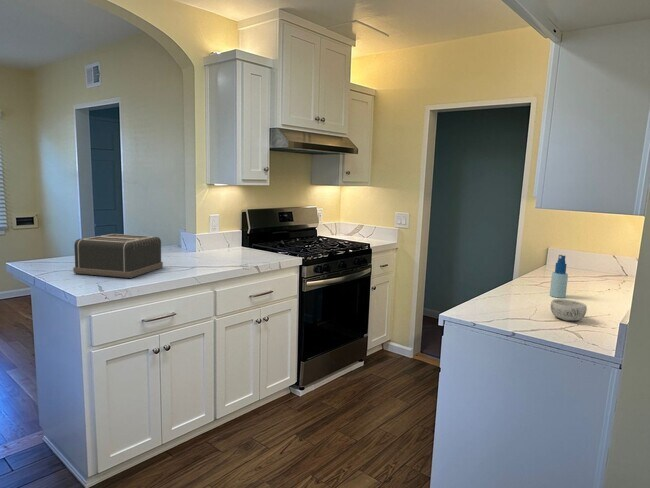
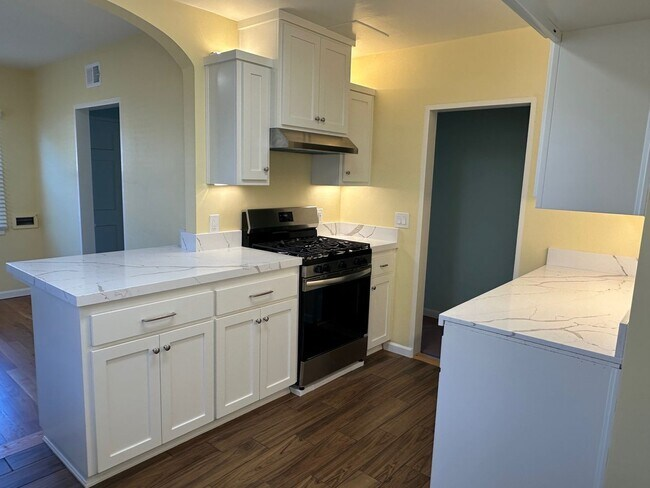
- decorative bowl (569, 310)
- toaster (116, 253)
- spray bottle (559, 275)
